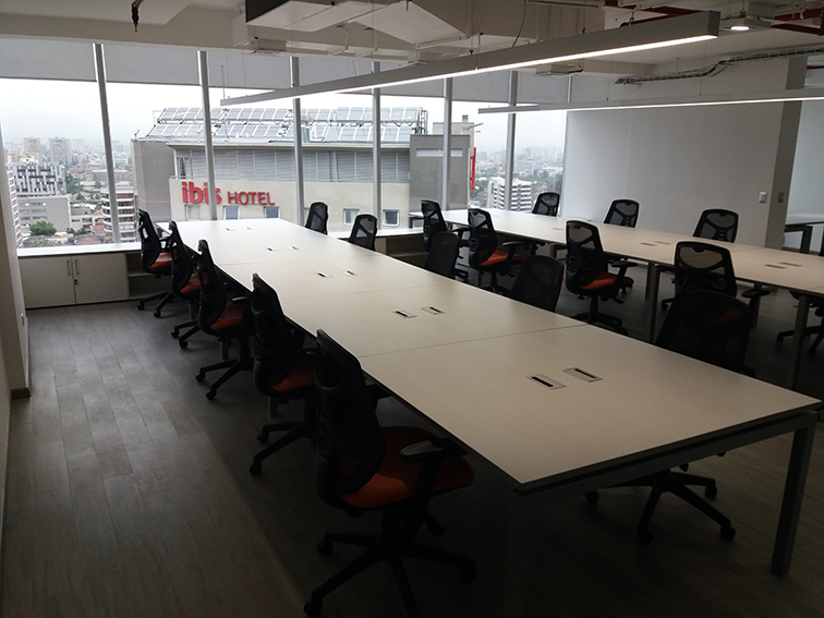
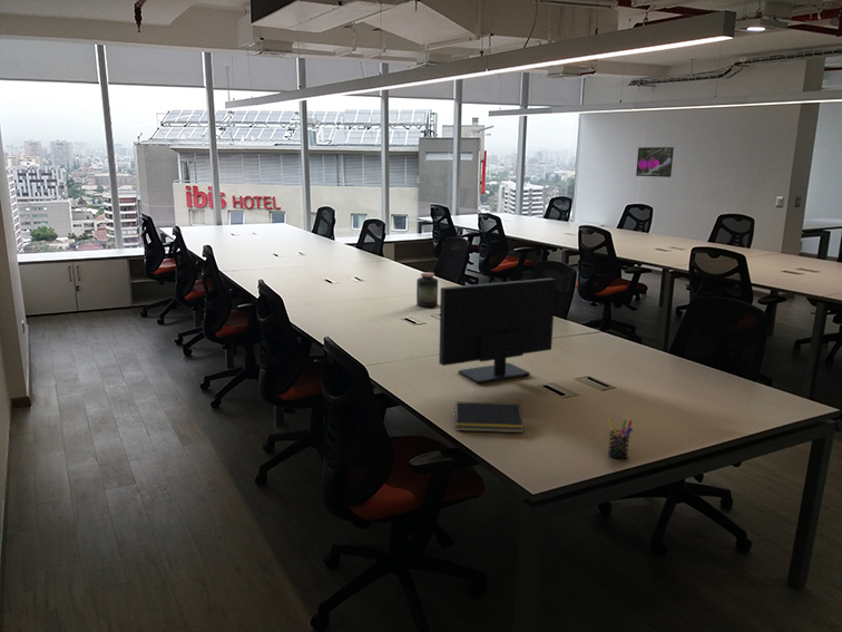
+ pen holder (620, 436)
+ monitor (496, 329)
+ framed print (654, 162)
+ notepad (488, 416)
+ jar (427, 289)
